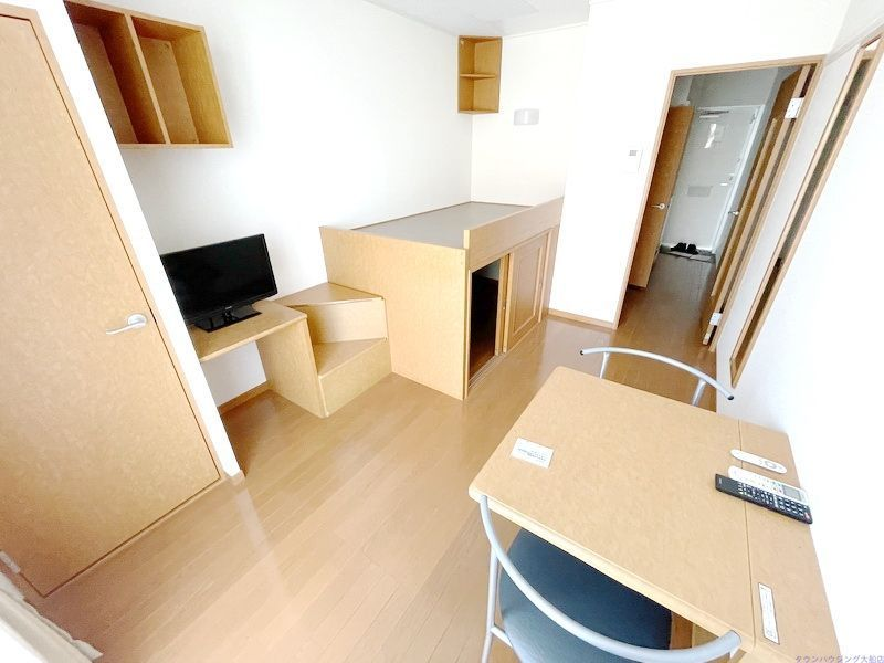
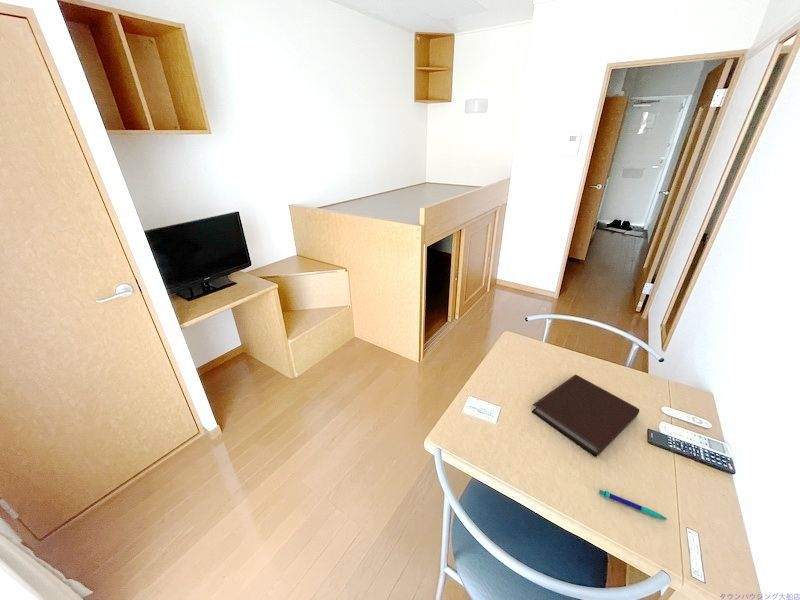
+ pen (633, 505)
+ notebook (584, 410)
